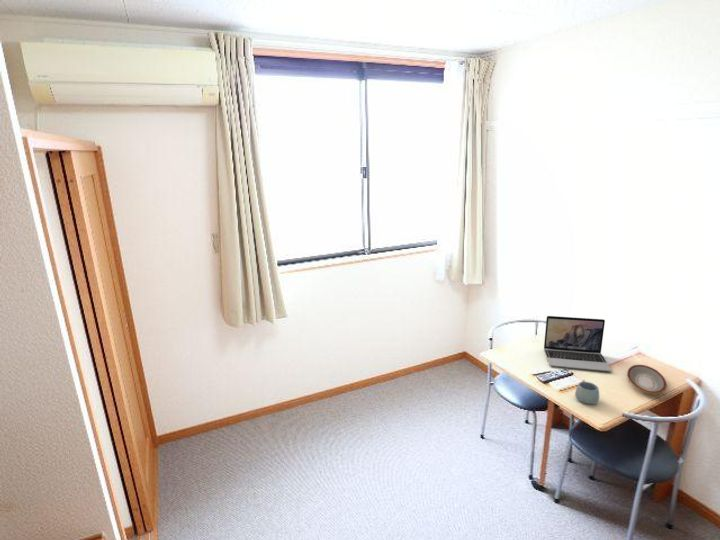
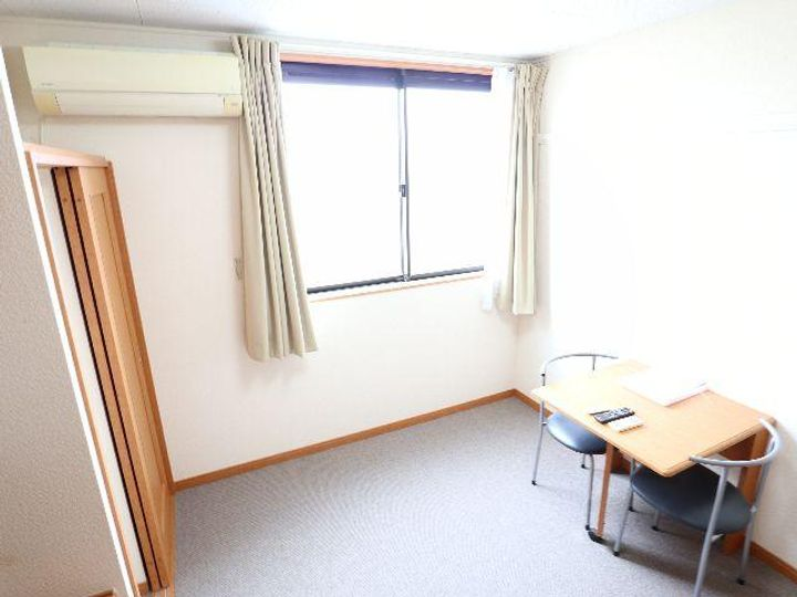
- mug (586, 391)
- laptop (577, 342)
- plate (646, 380)
